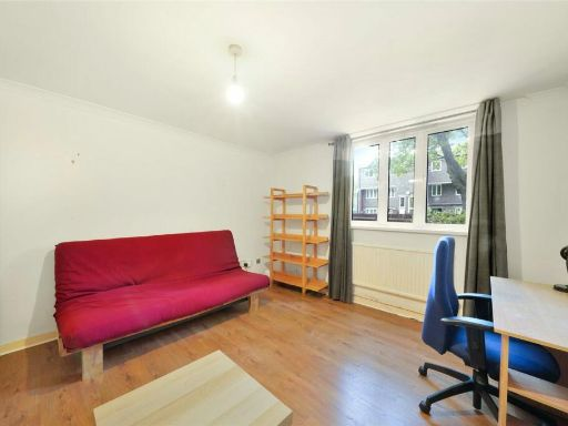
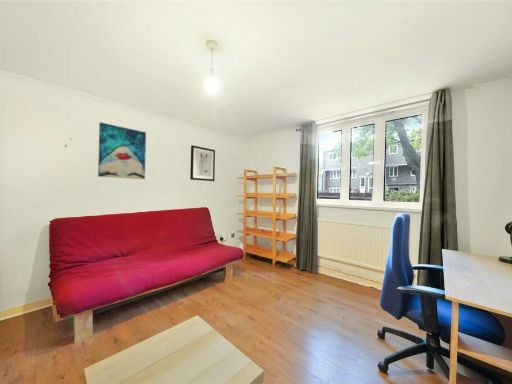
+ wall art (203, 164)
+ wall art (123, 152)
